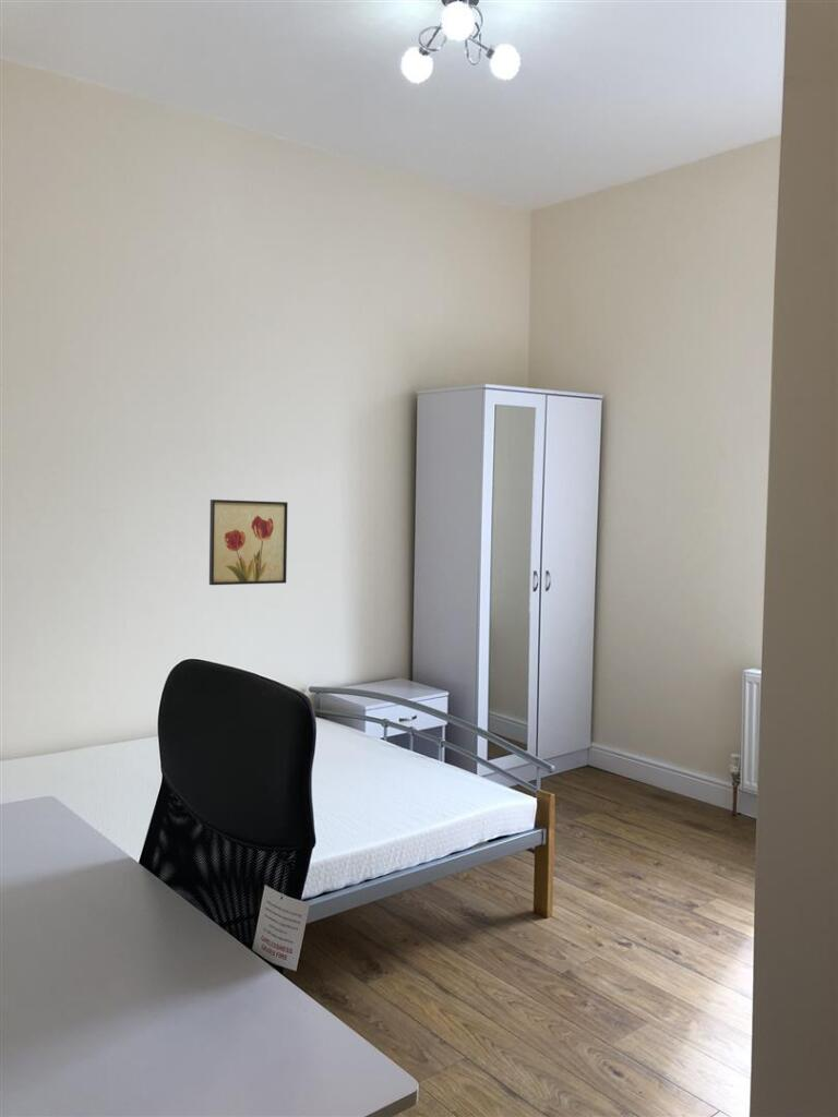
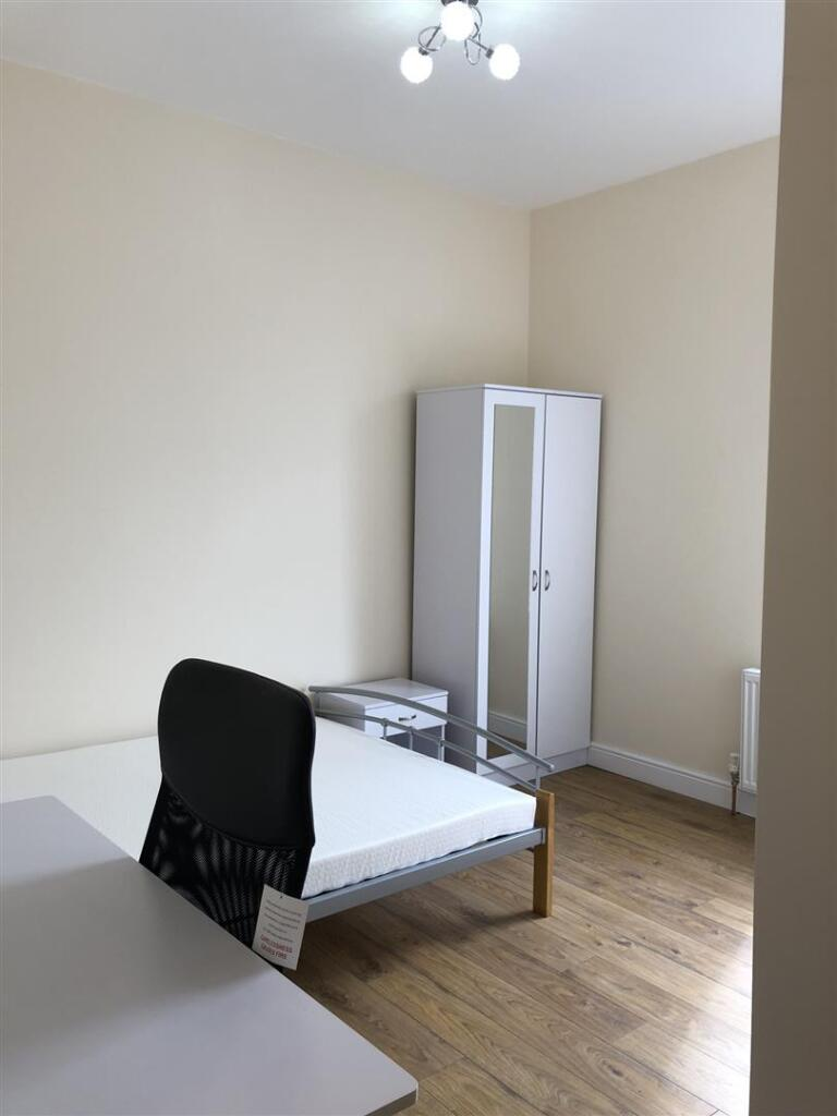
- wall art (248, 542)
